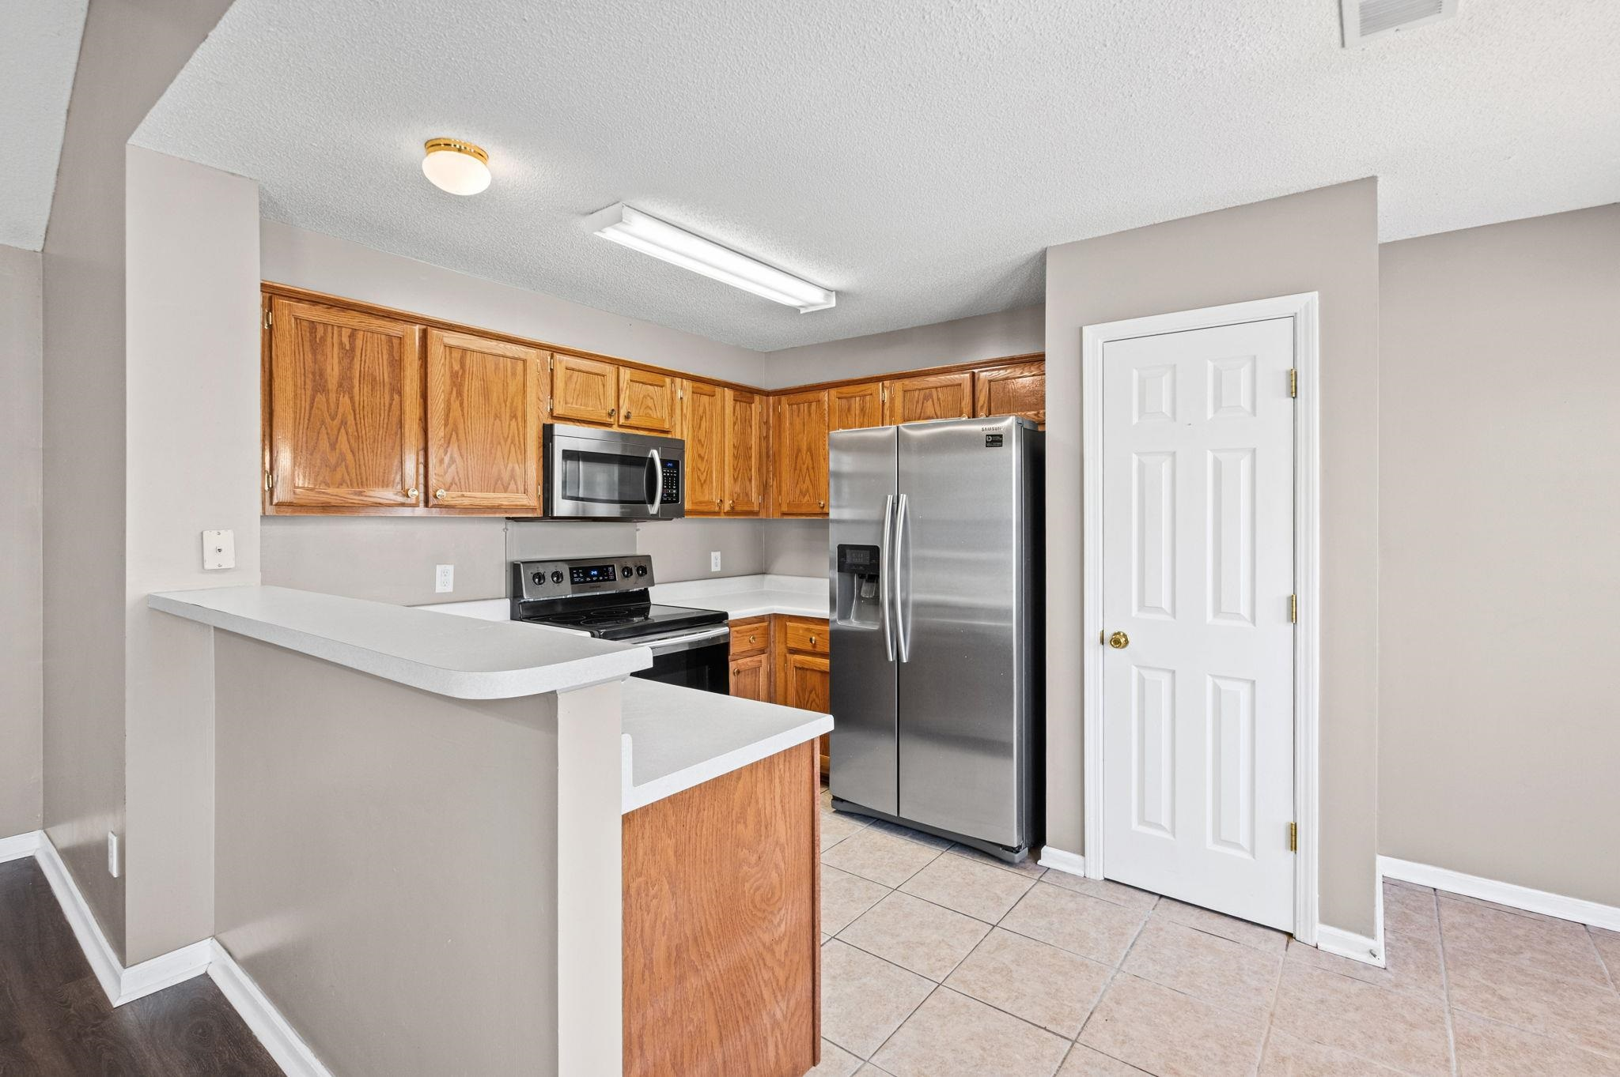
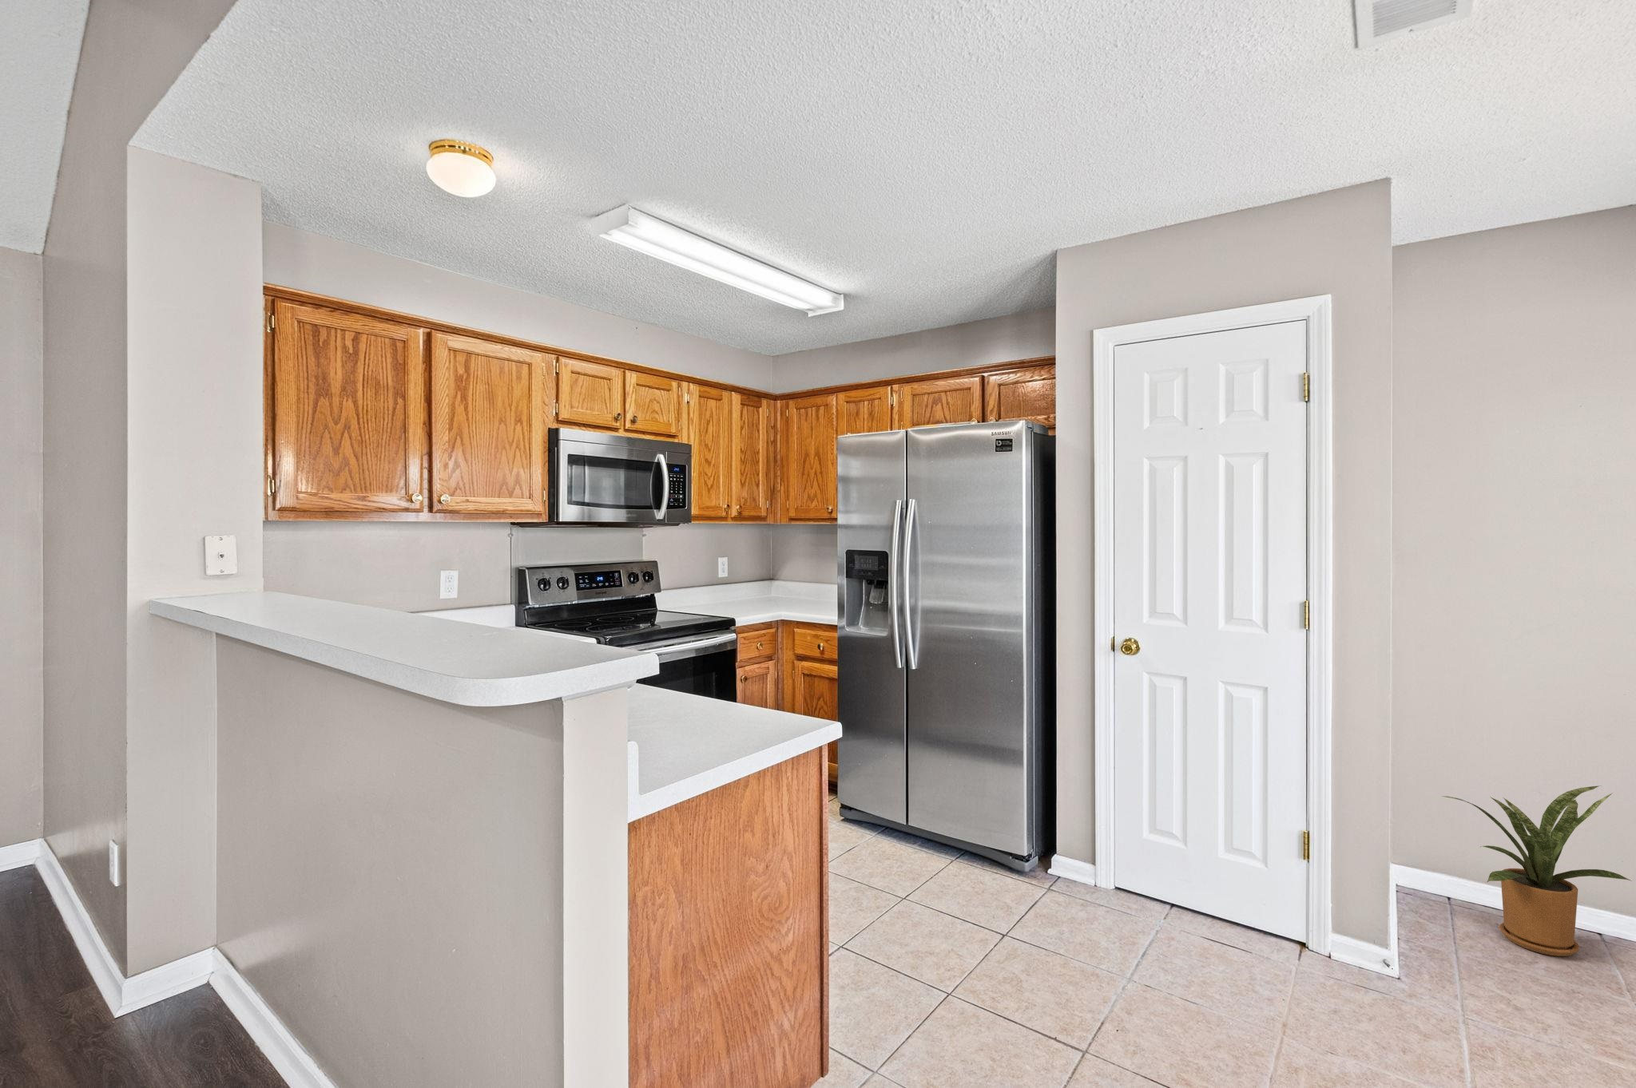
+ house plant (1532, 858)
